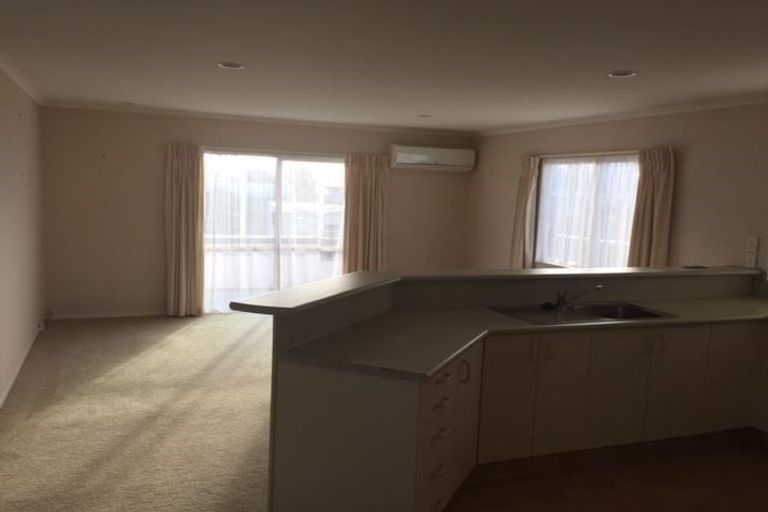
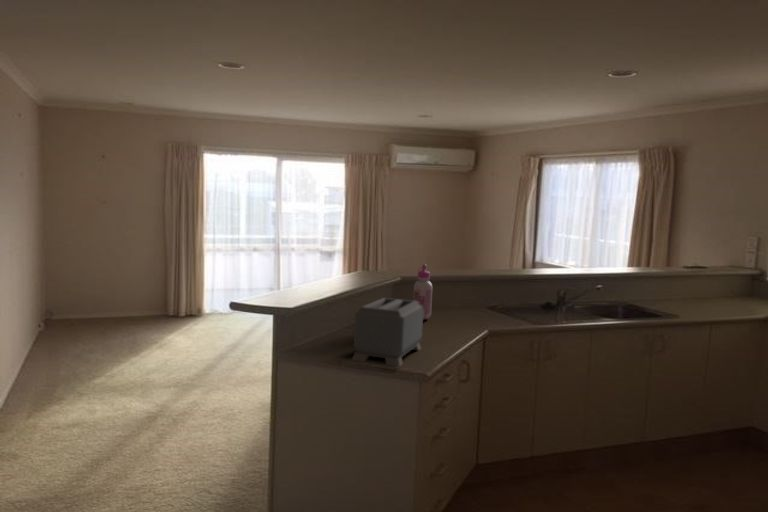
+ toaster (390, 328)
+ glue bottle (422, 291)
